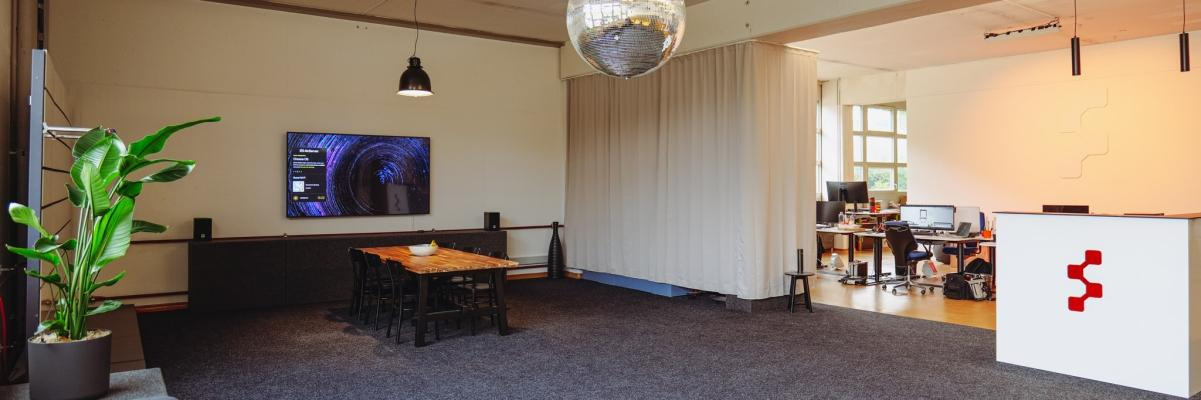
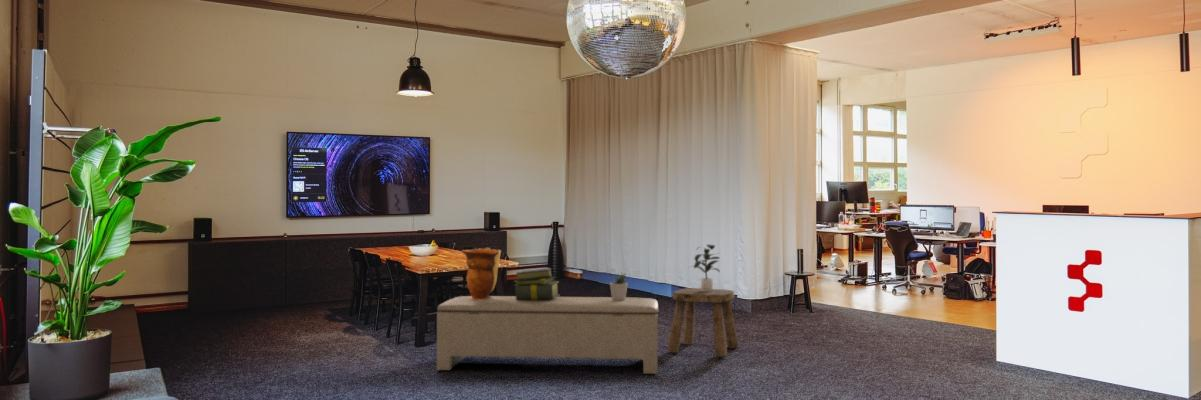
+ stool (713, 320)
+ potted plant (702, 268)
+ decorative vase (481, 273)
+ bench (550, 332)
+ potted plant (618, 285)
+ stack of books (535, 283)
